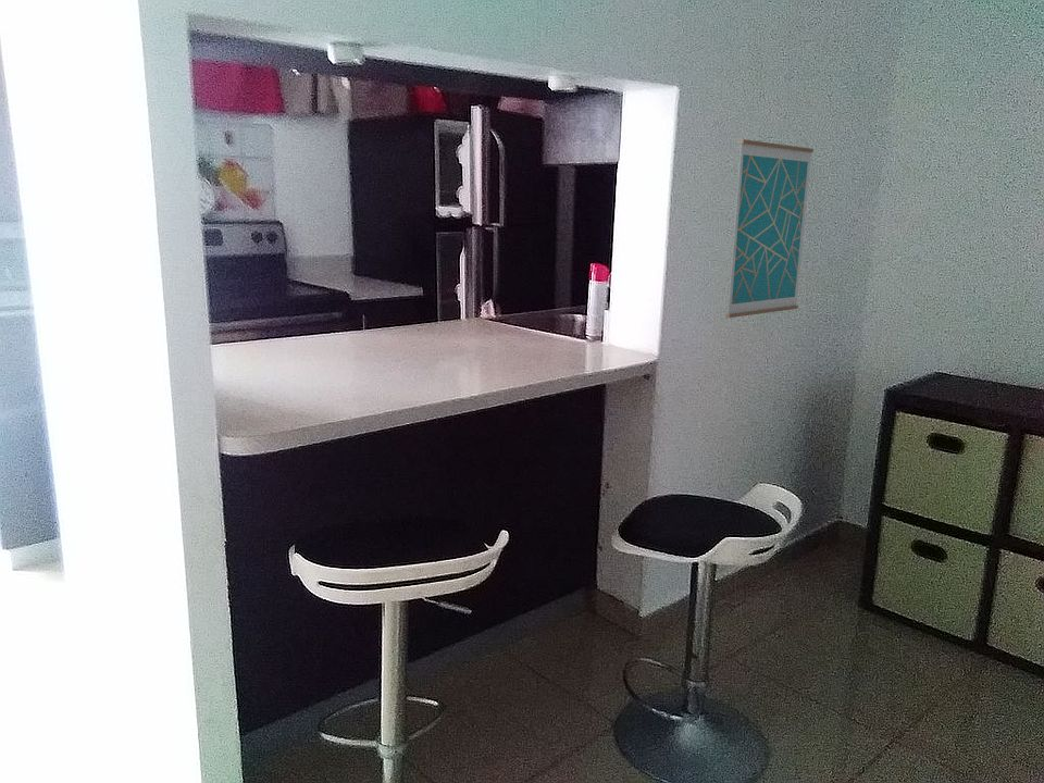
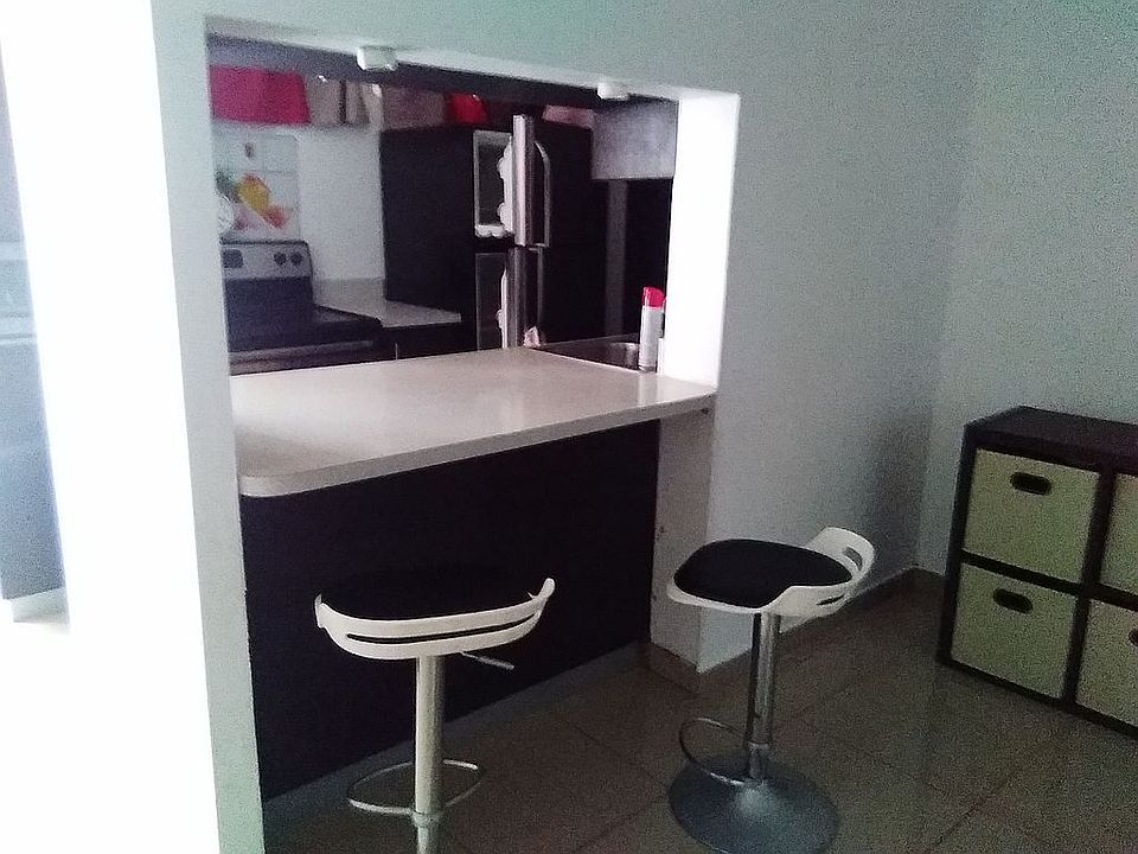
- wall art (770, 231)
